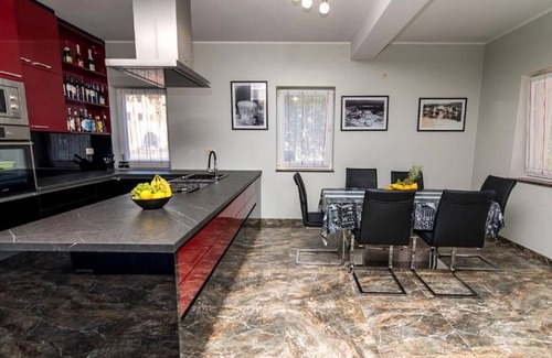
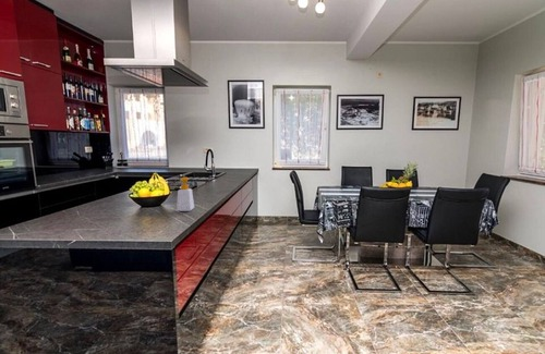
+ soap bottle (183, 194)
